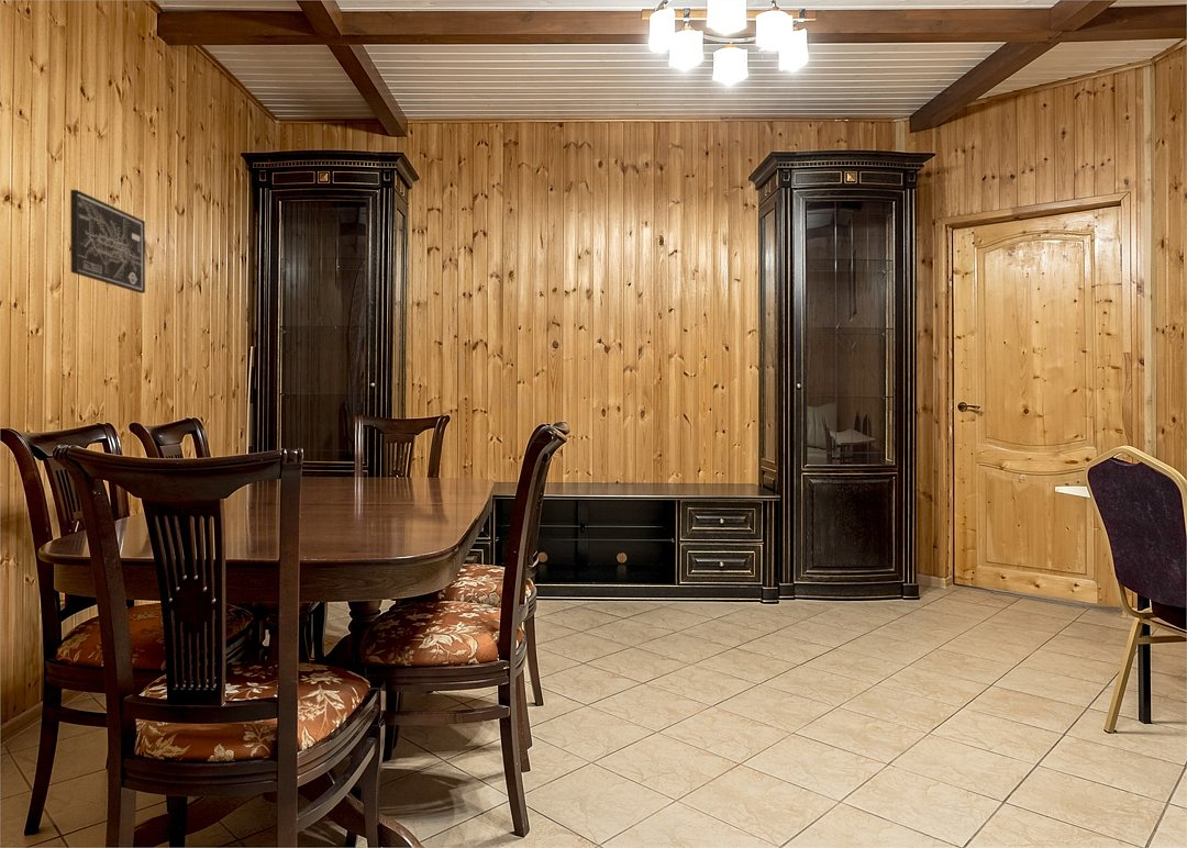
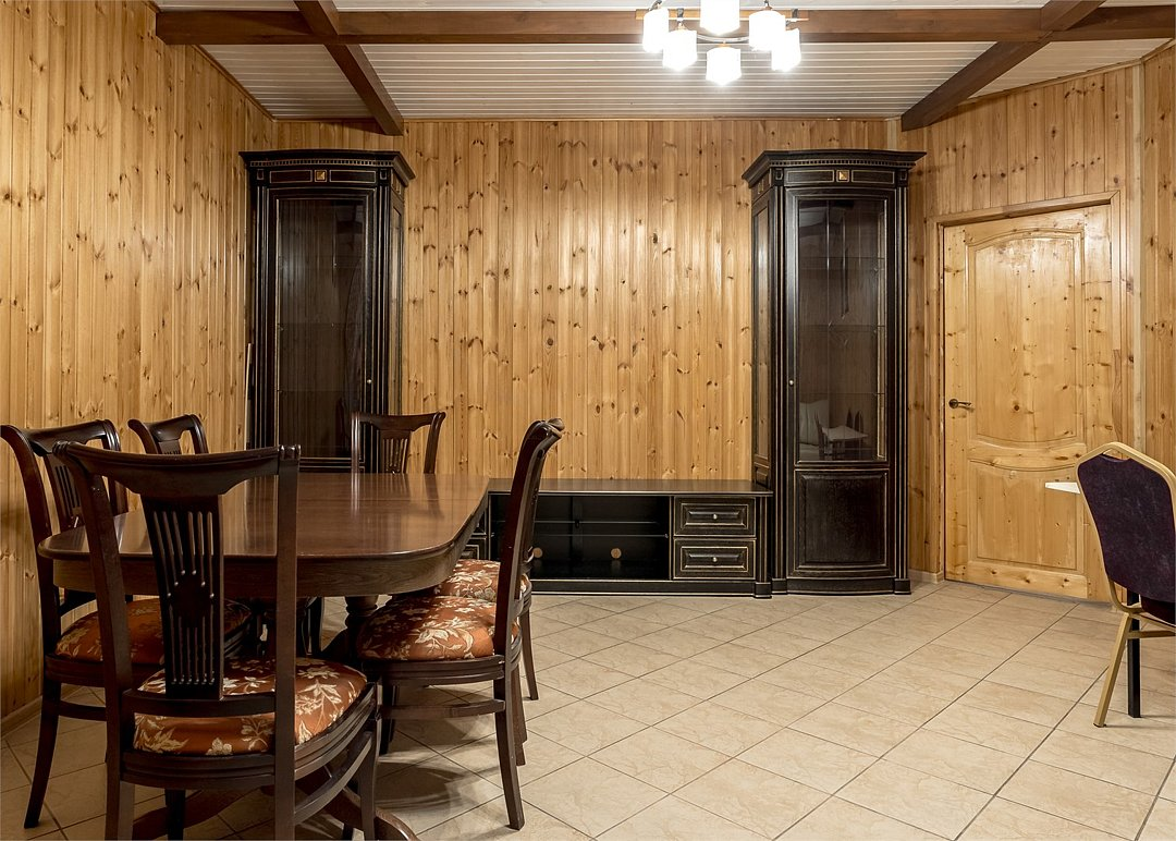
- wall art (110, 245)
